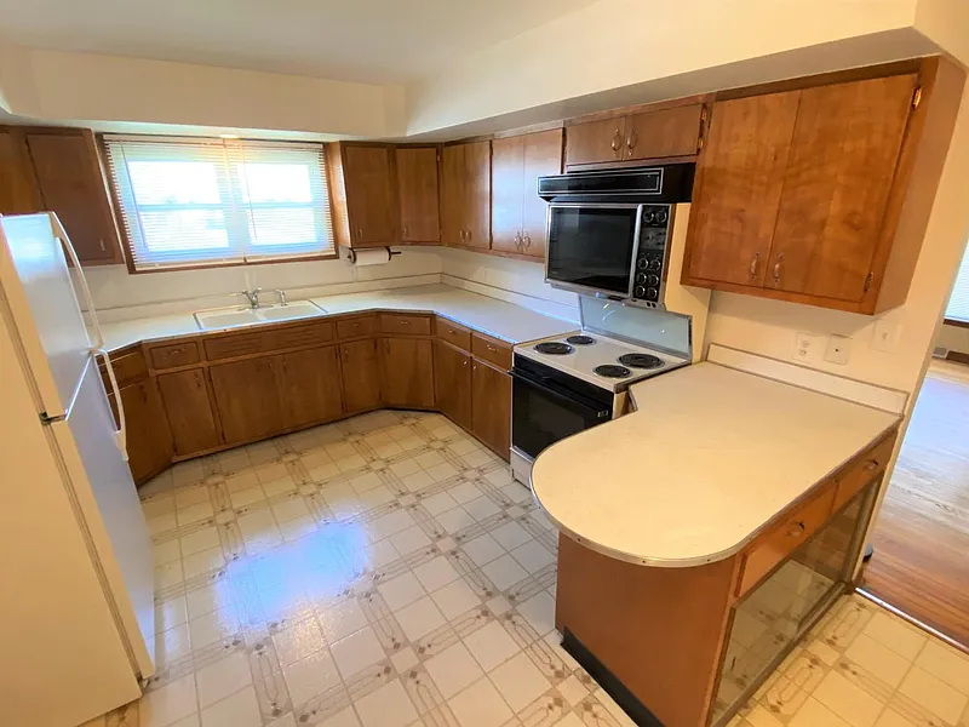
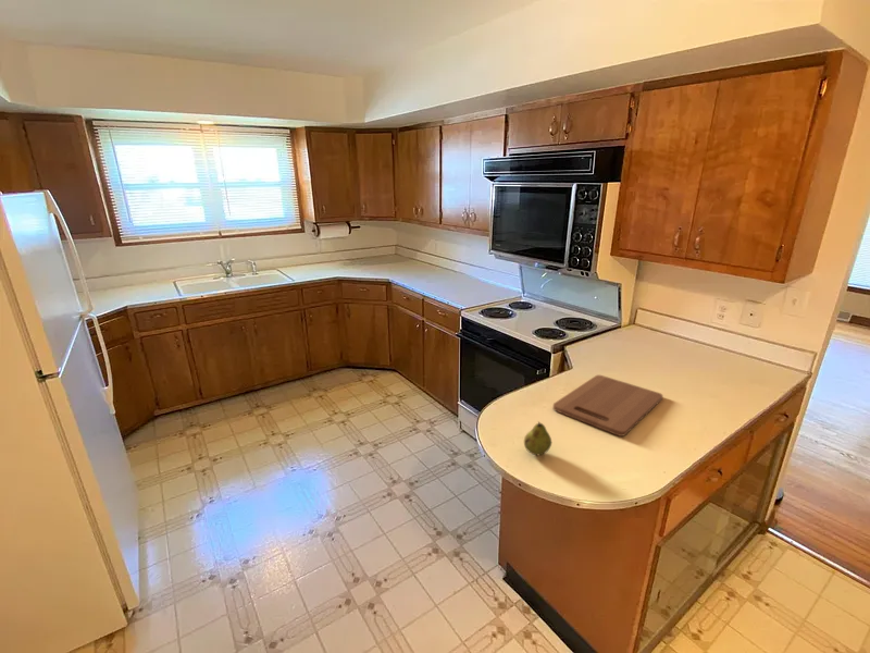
+ cutting board (608, 402)
+ fruit (537, 435)
